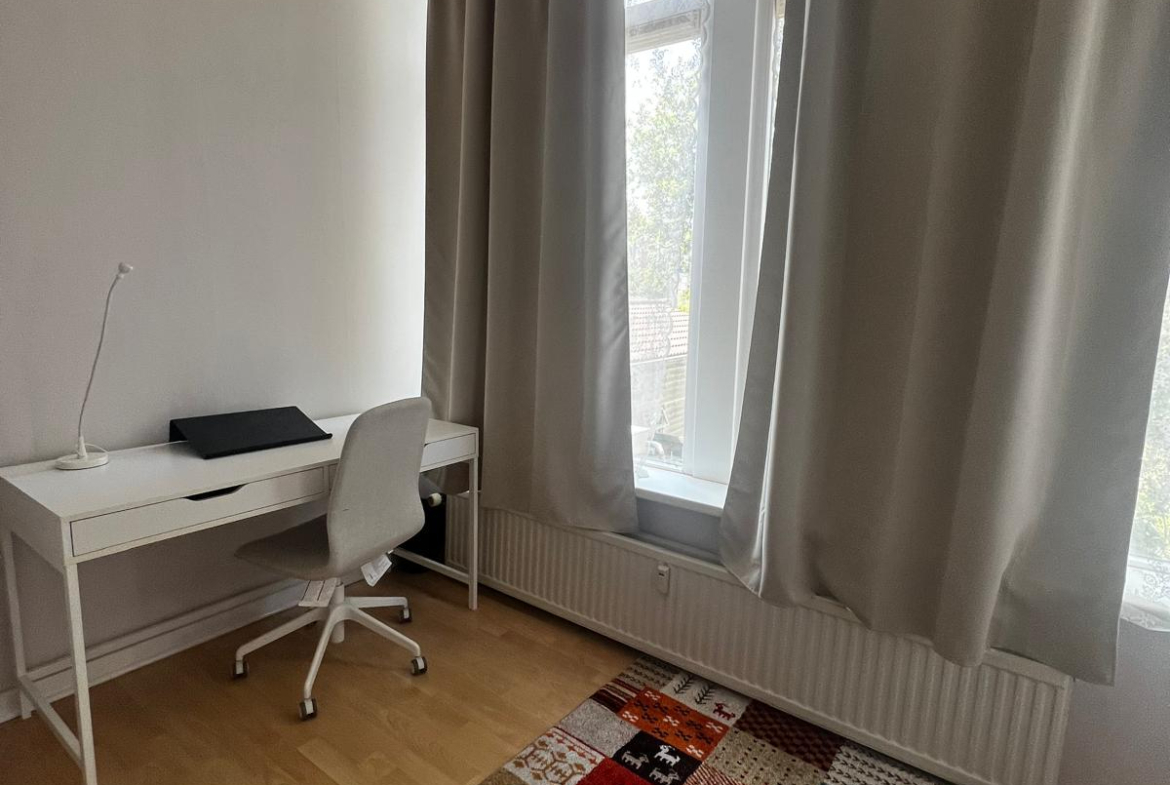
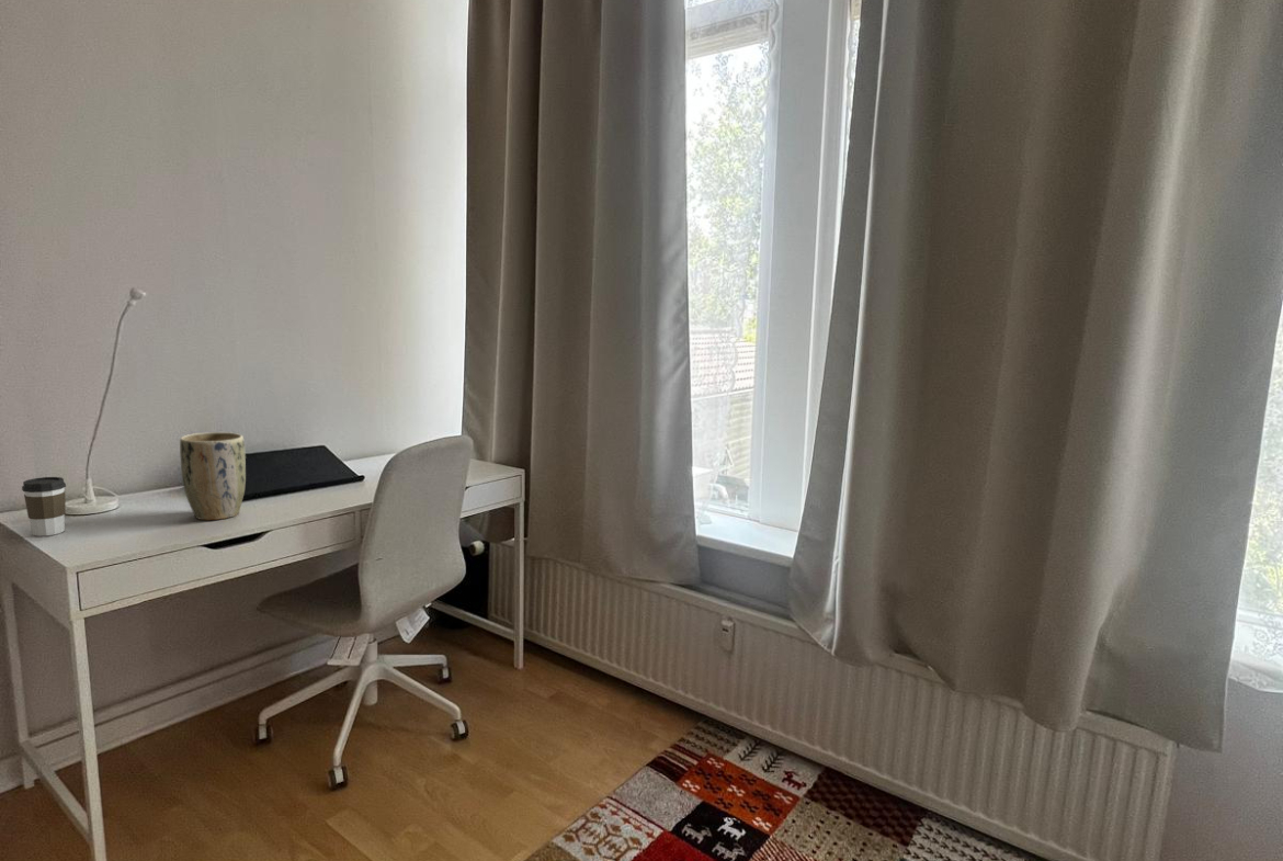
+ plant pot (214, 476)
+ coffee cup (46, 506)
